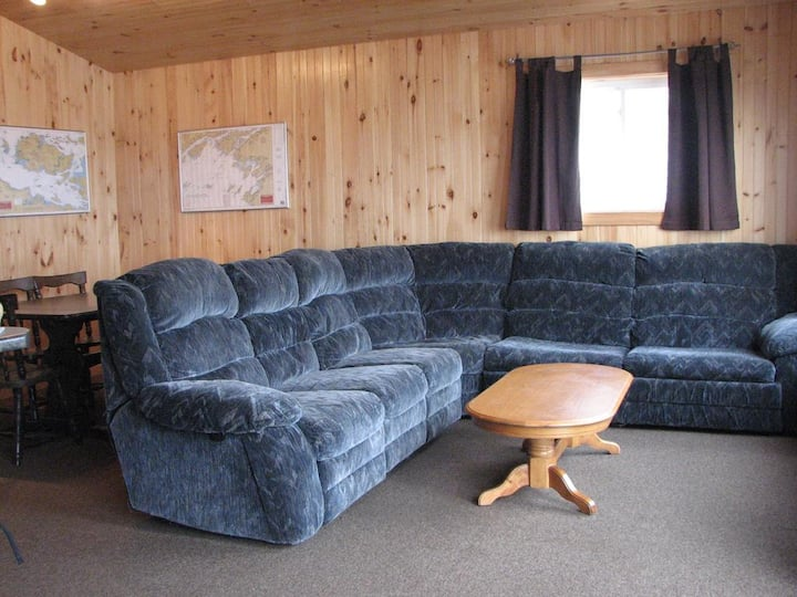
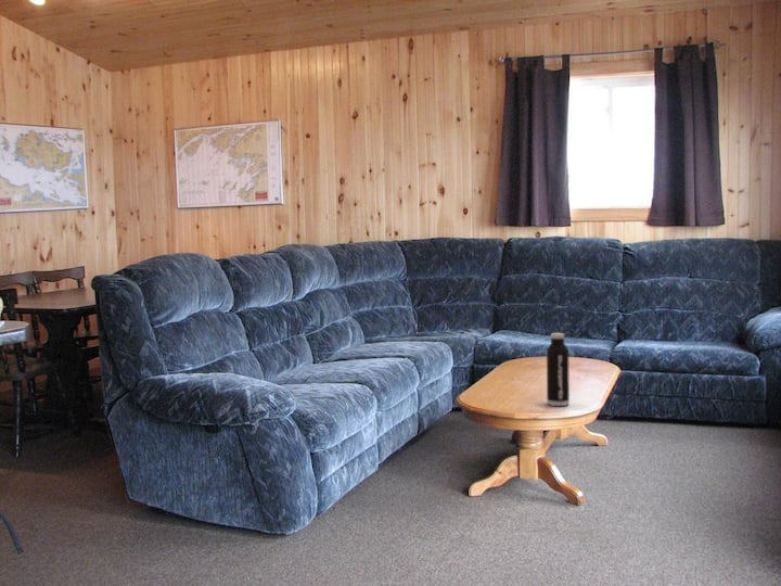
+ water bottle (558, 368)
